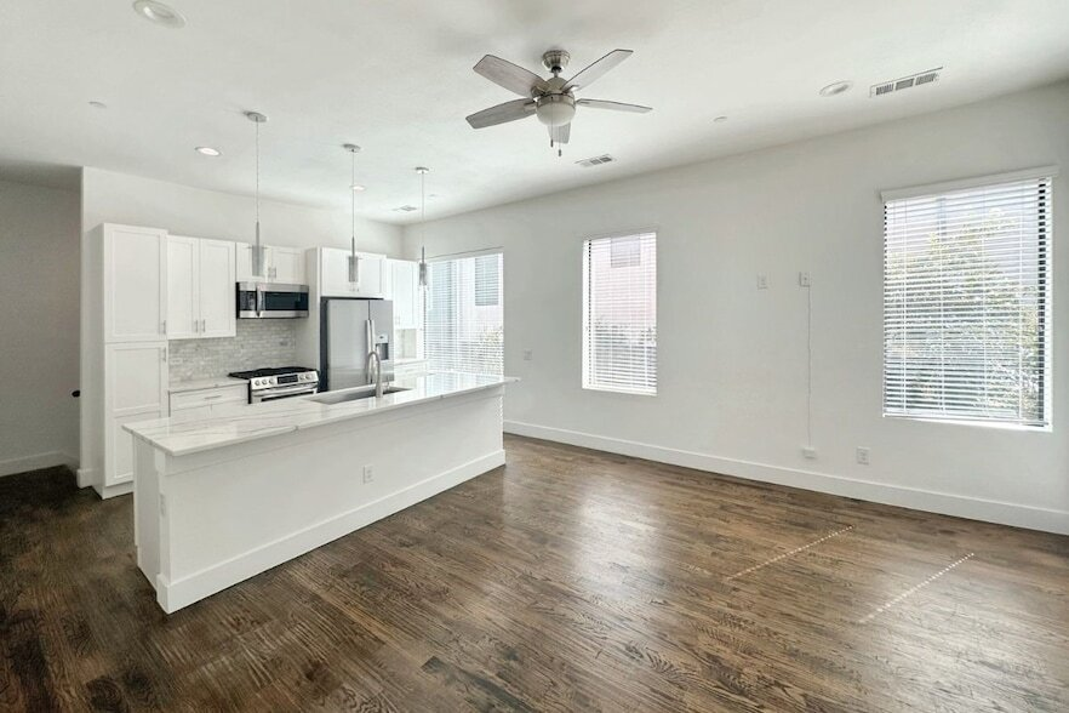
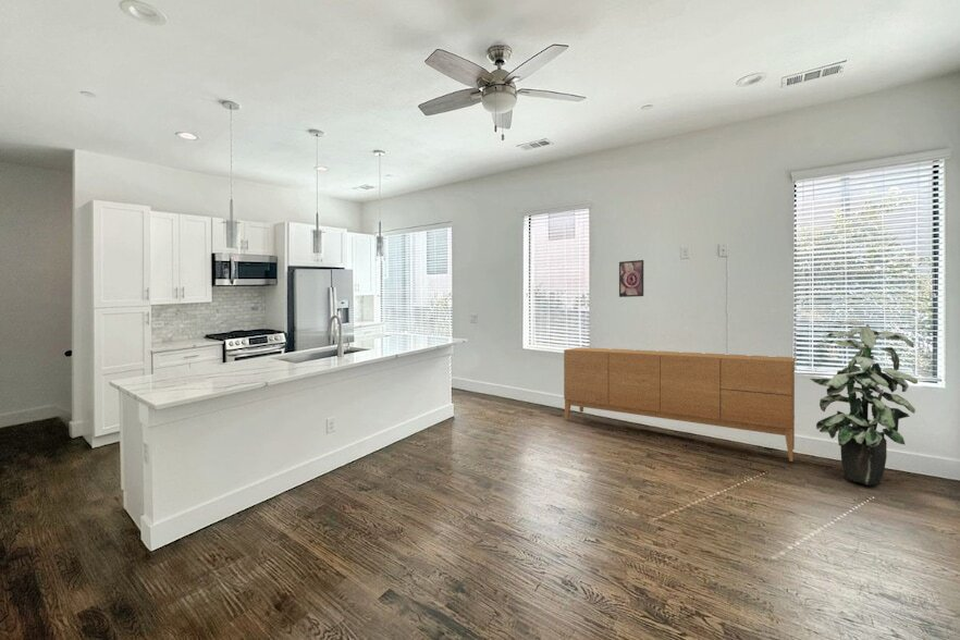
+ sideboard (666, 393)
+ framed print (630, 279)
+ indoor plant (860, 399)
